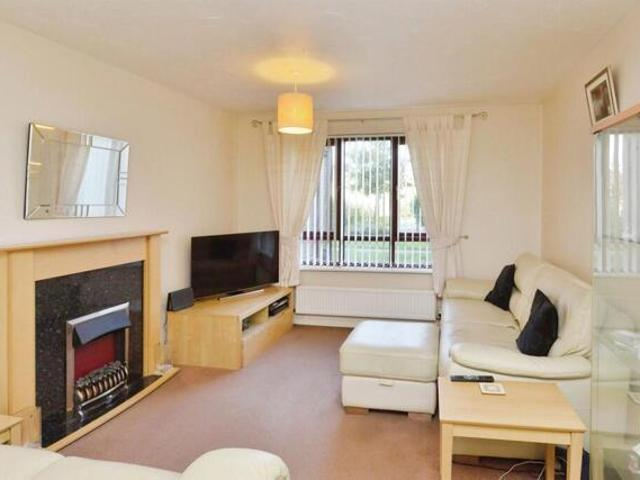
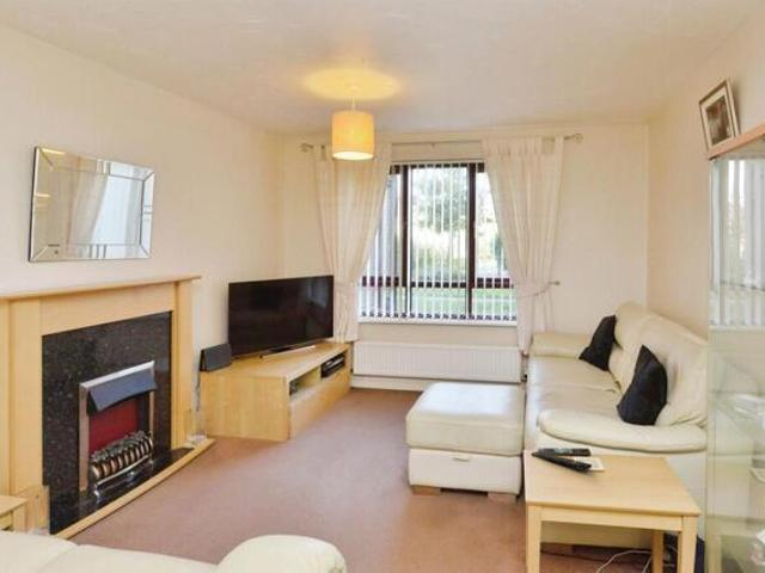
+ remote control (559, 460)
